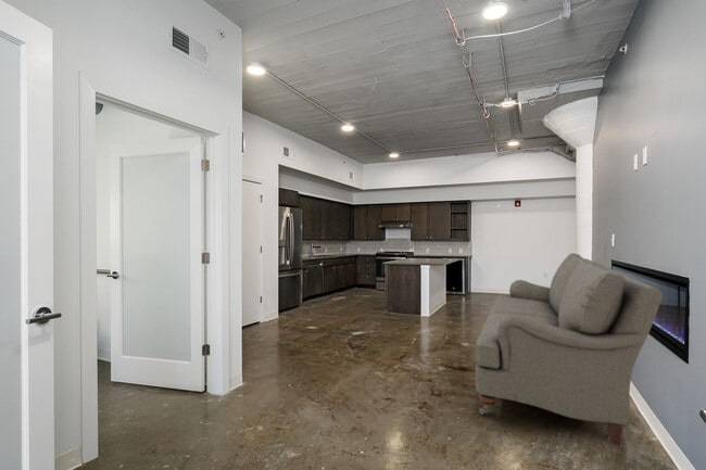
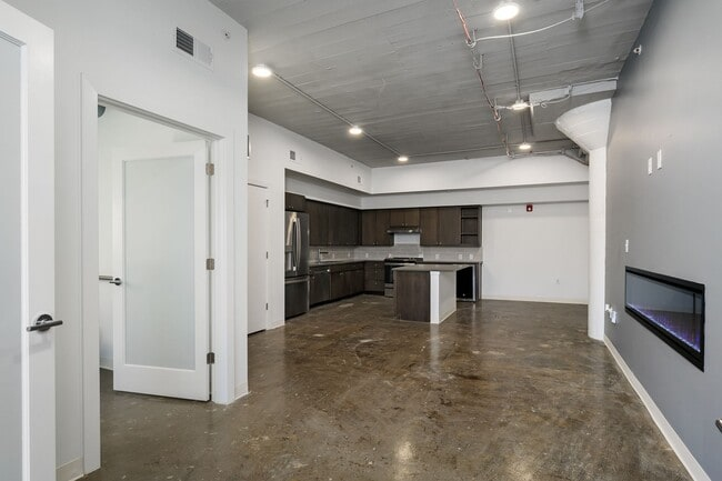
- sofa (550, 318)
